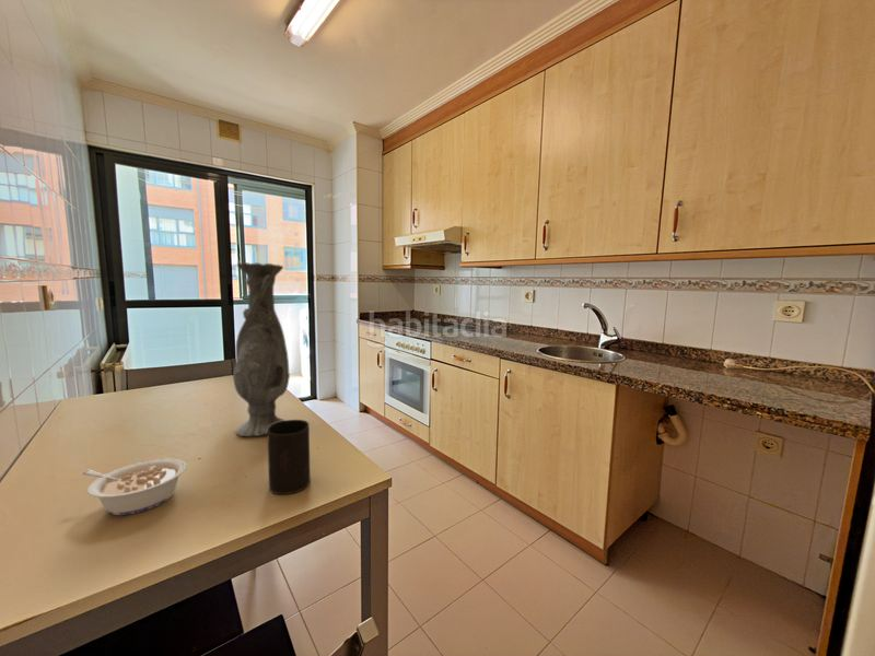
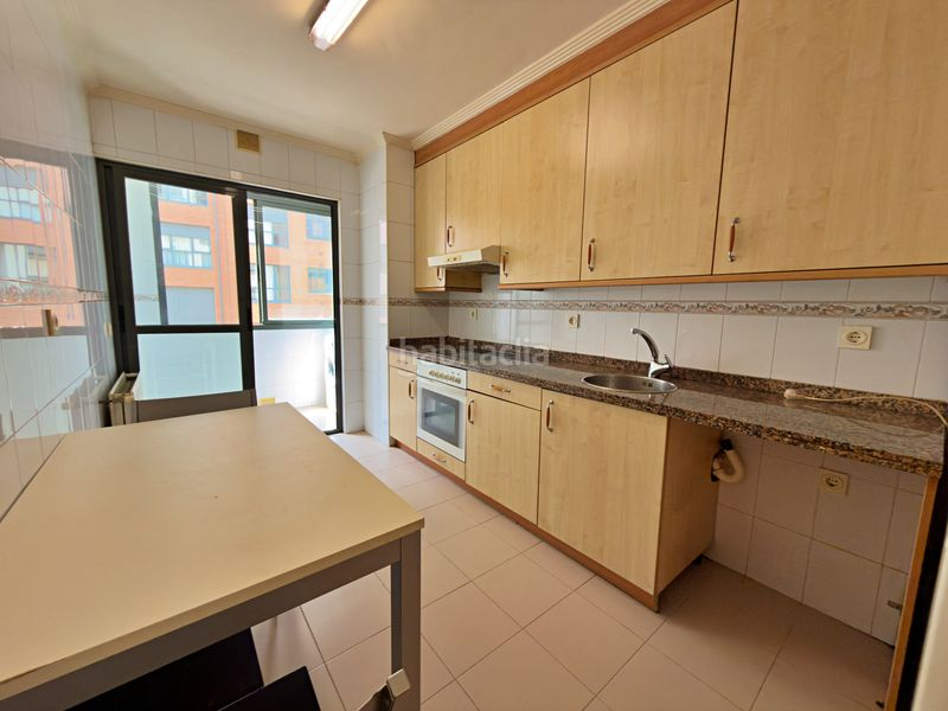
- legume (137, 487)
- cup (289, 455)
- vase (260, 348)
